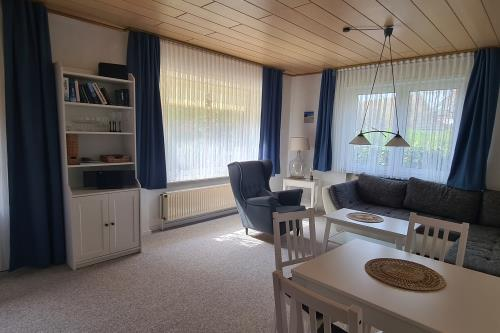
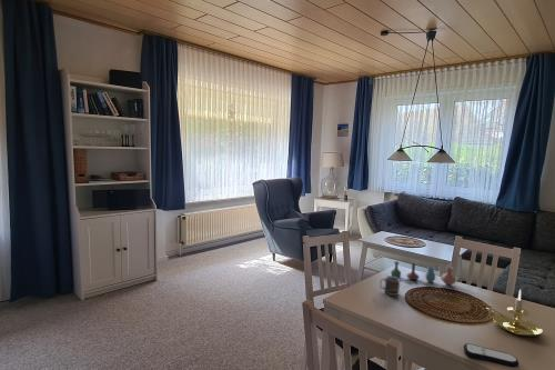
+ candle holder (514, 308)
+ cup (389, 284)
+ remote control (490, 354)
+ vase (426, 272)
